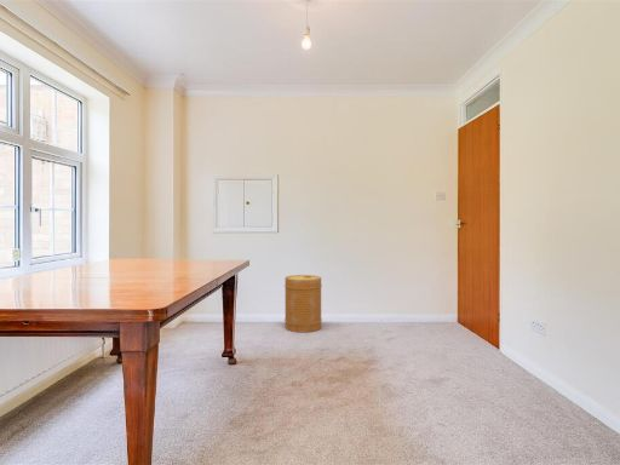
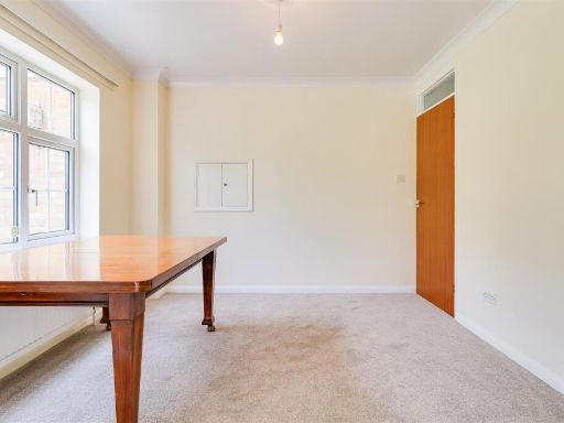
- basket (303, 302)
